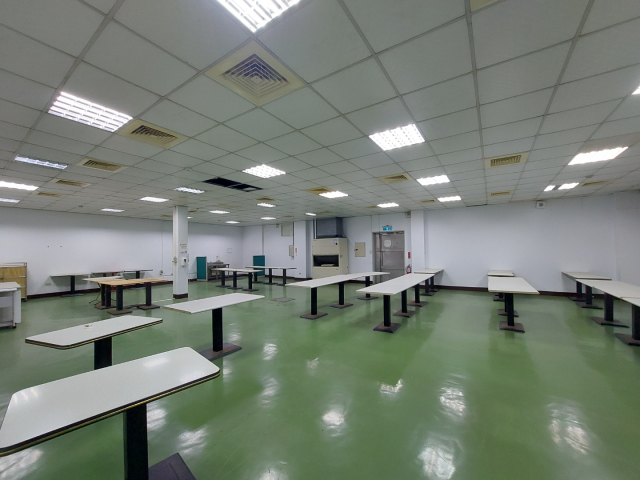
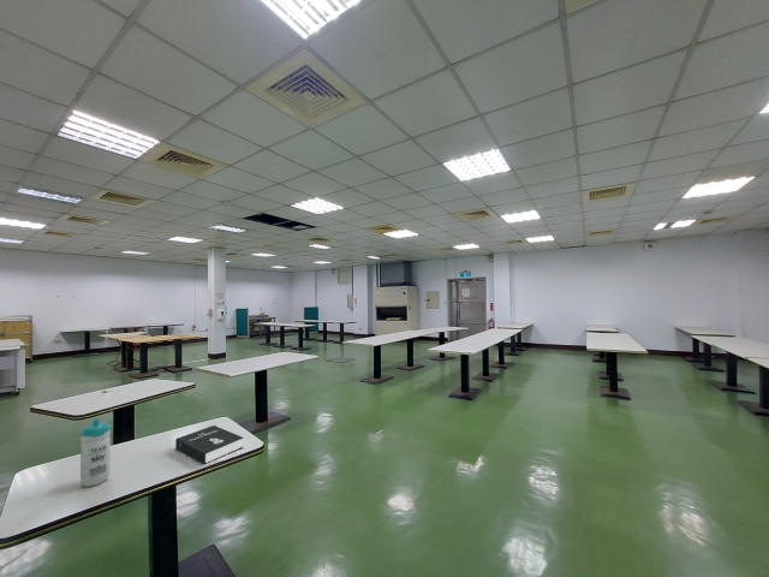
+ booklet (209, 442)
+ water bottle (95, 450)
